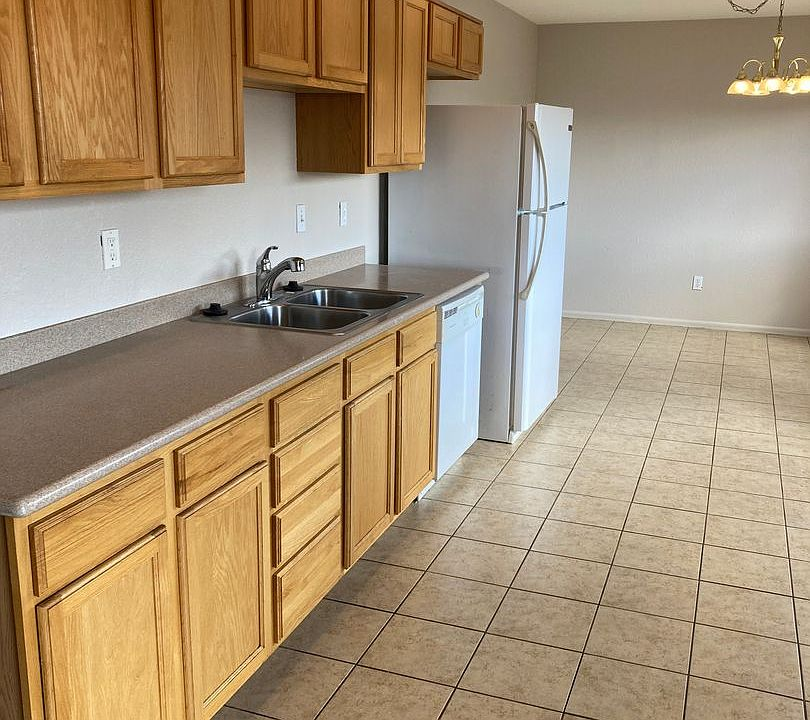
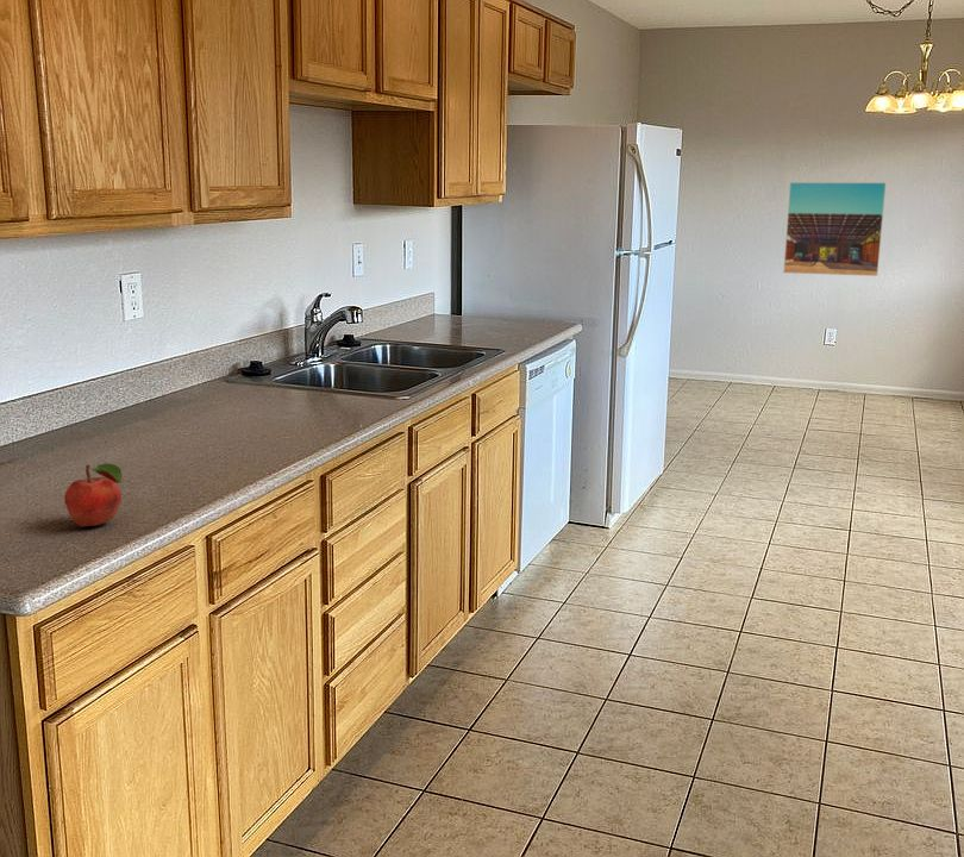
+ fruit (95, 494)
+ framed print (833, 229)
